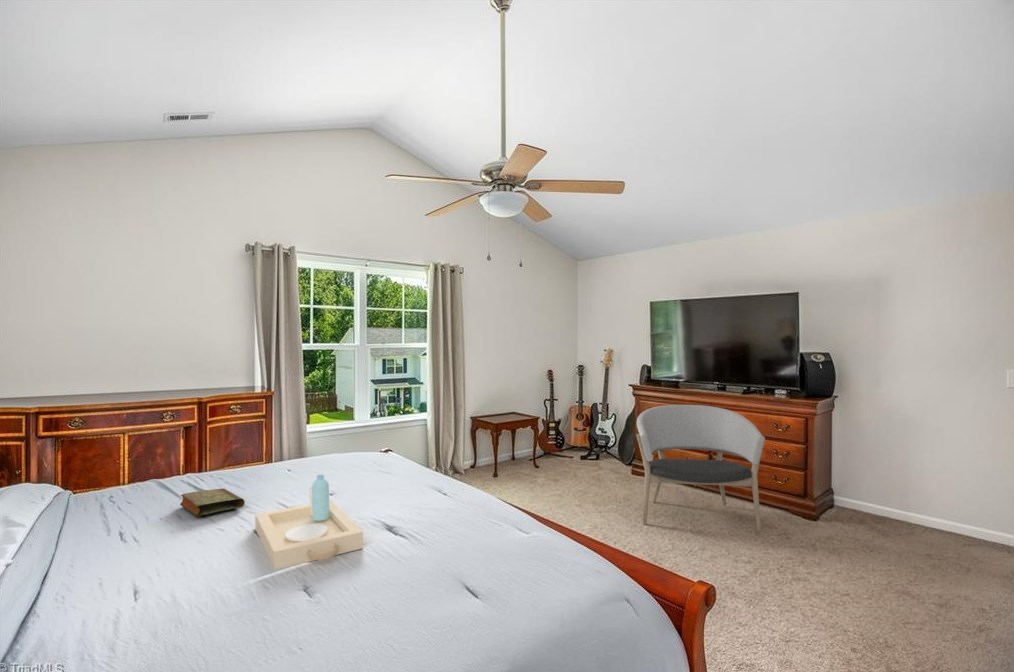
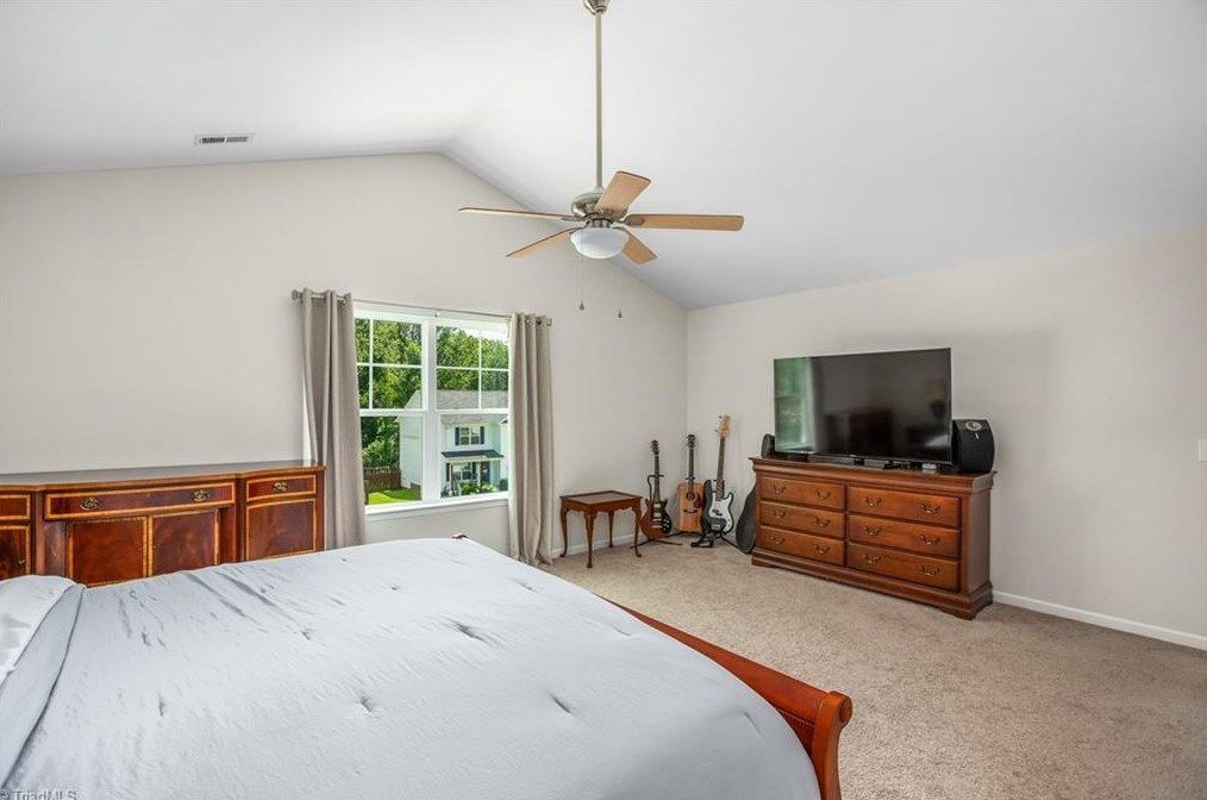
- armchair (693, 463)
- book (212, 499)
- serving tray (306, 510)
